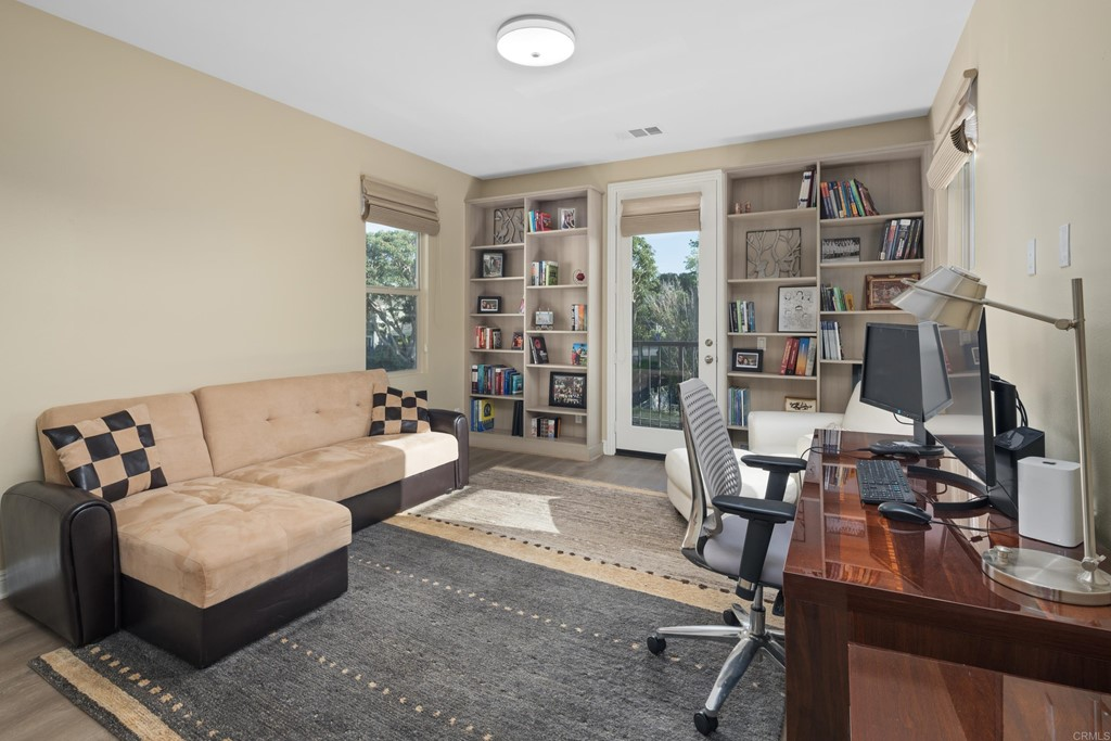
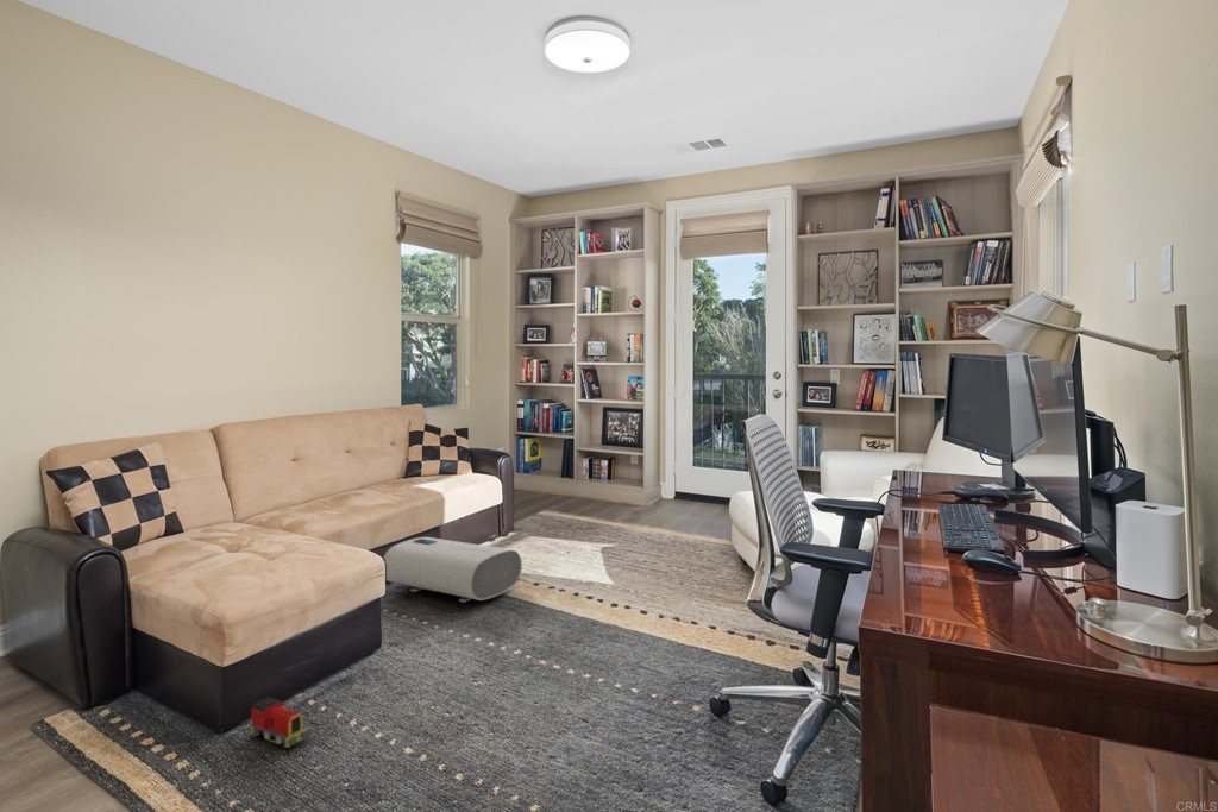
+ toy train (278, 722)
+ water heater (450, 567)
